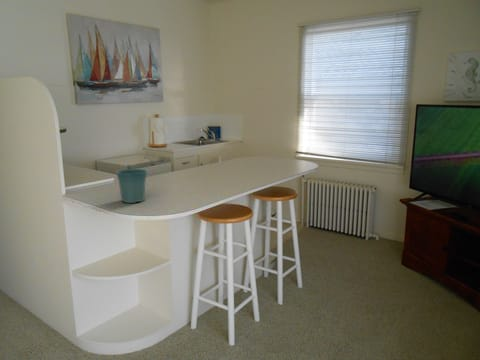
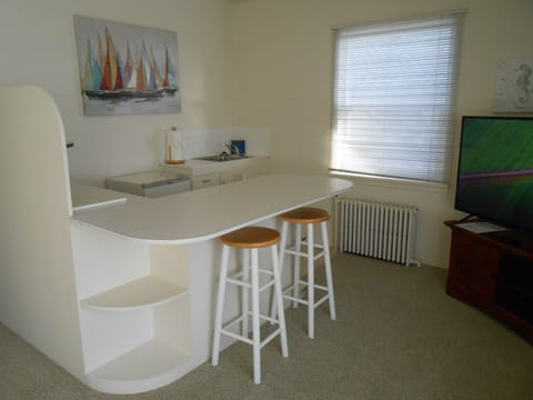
- flower pot (132, 185)
